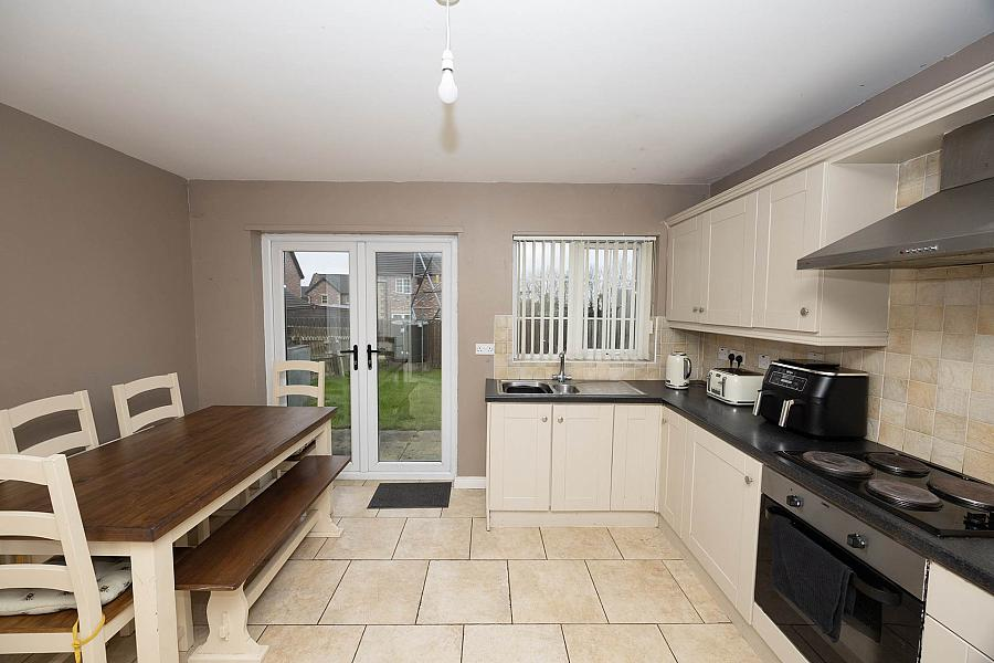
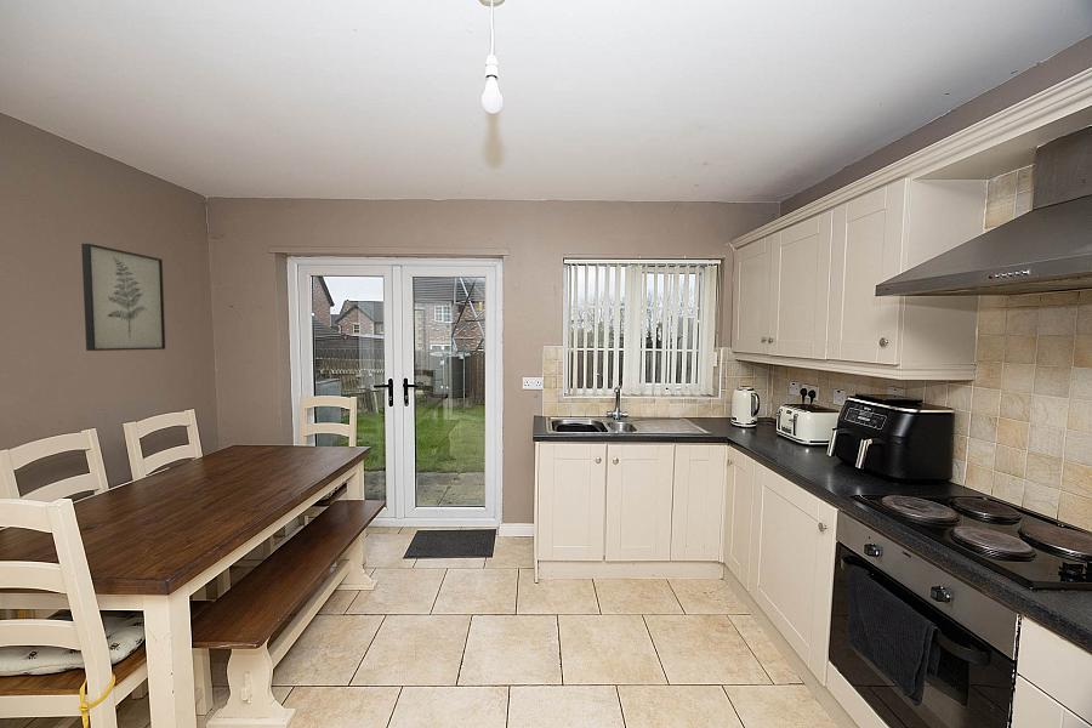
+ wall art (126, 301)
